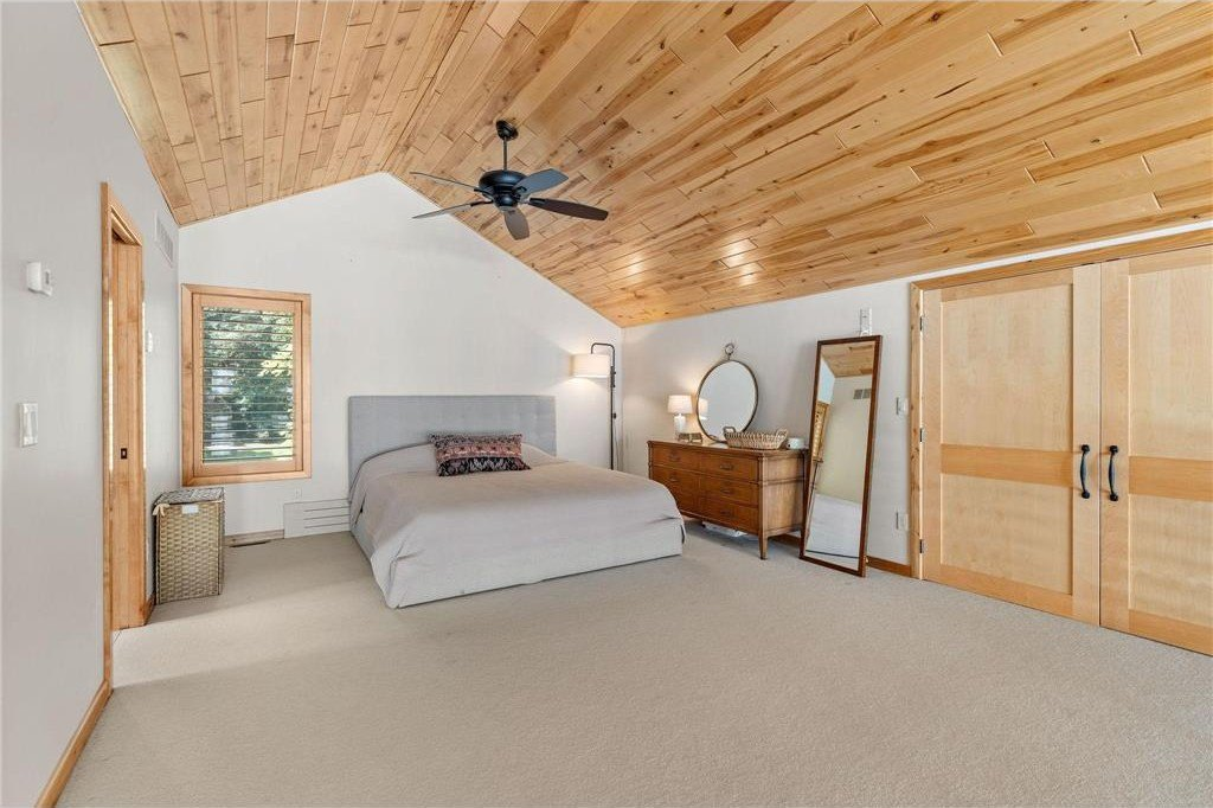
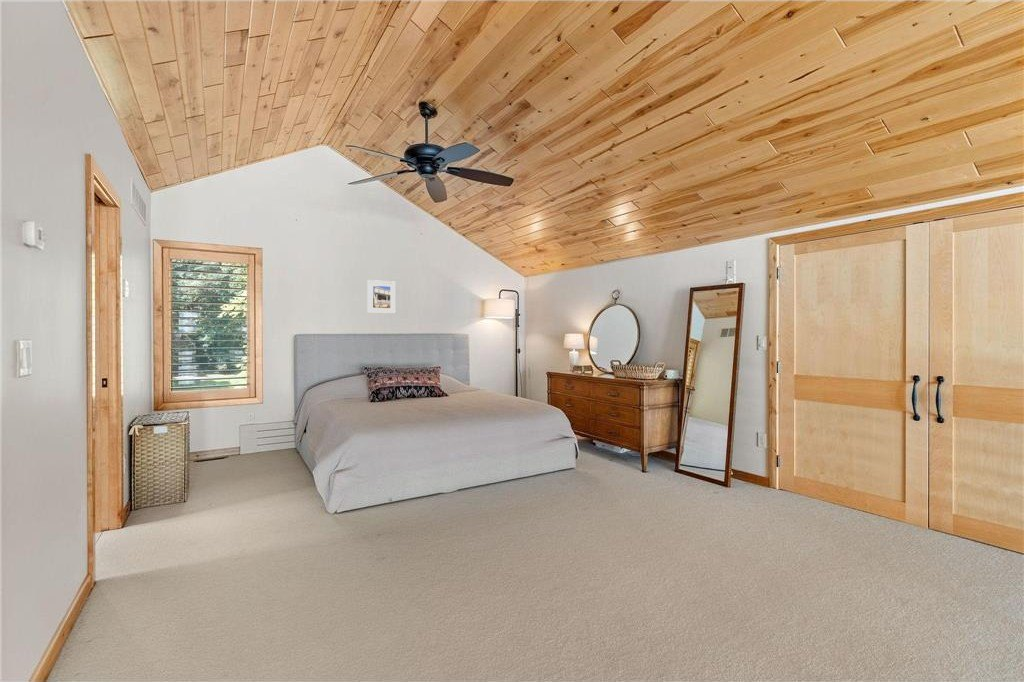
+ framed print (381, 297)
